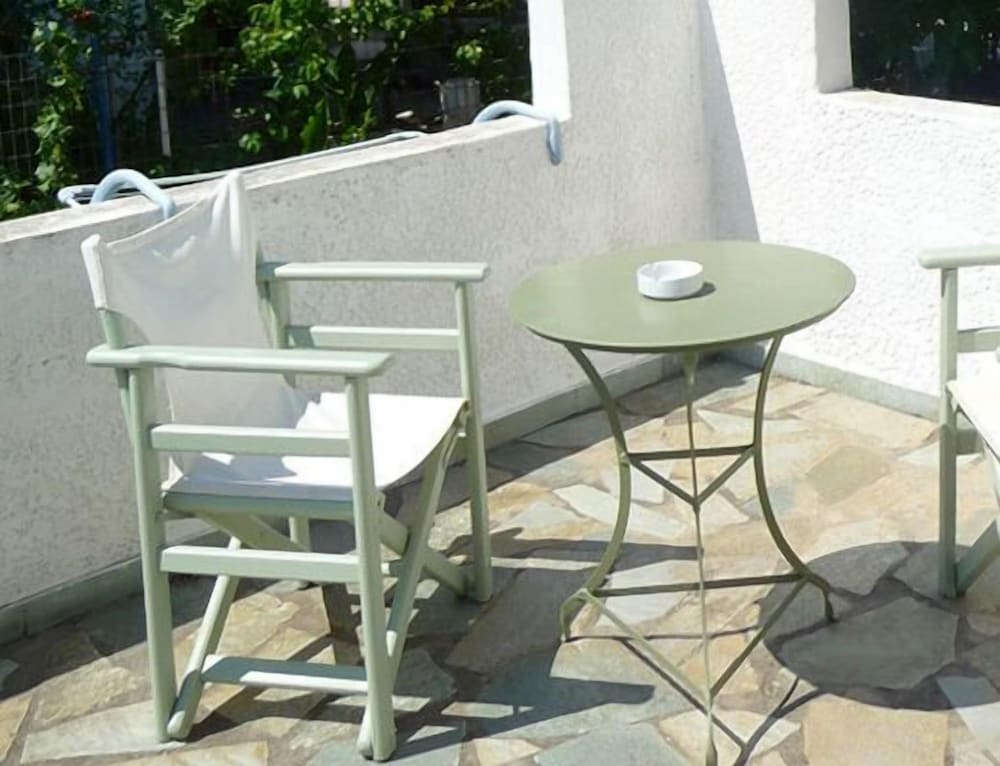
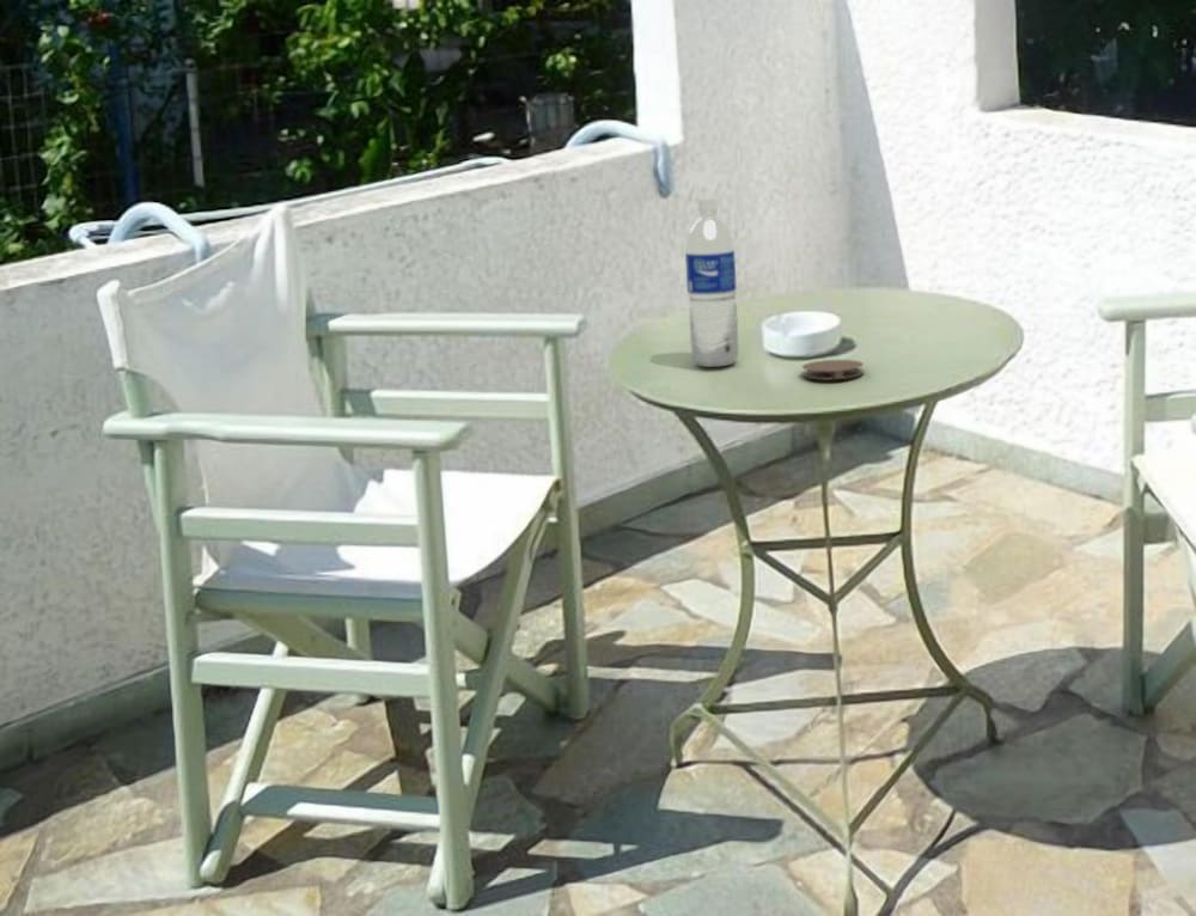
+ water bottle (710, 281)
+ coaster (832, 368)
